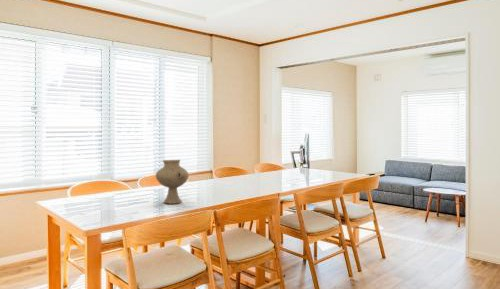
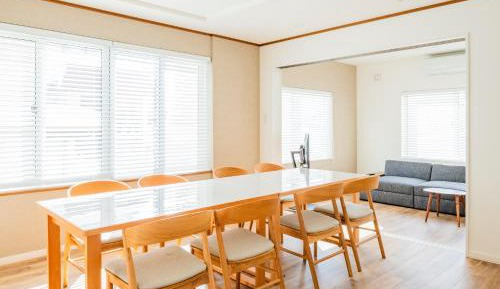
- vase (172, 181)
